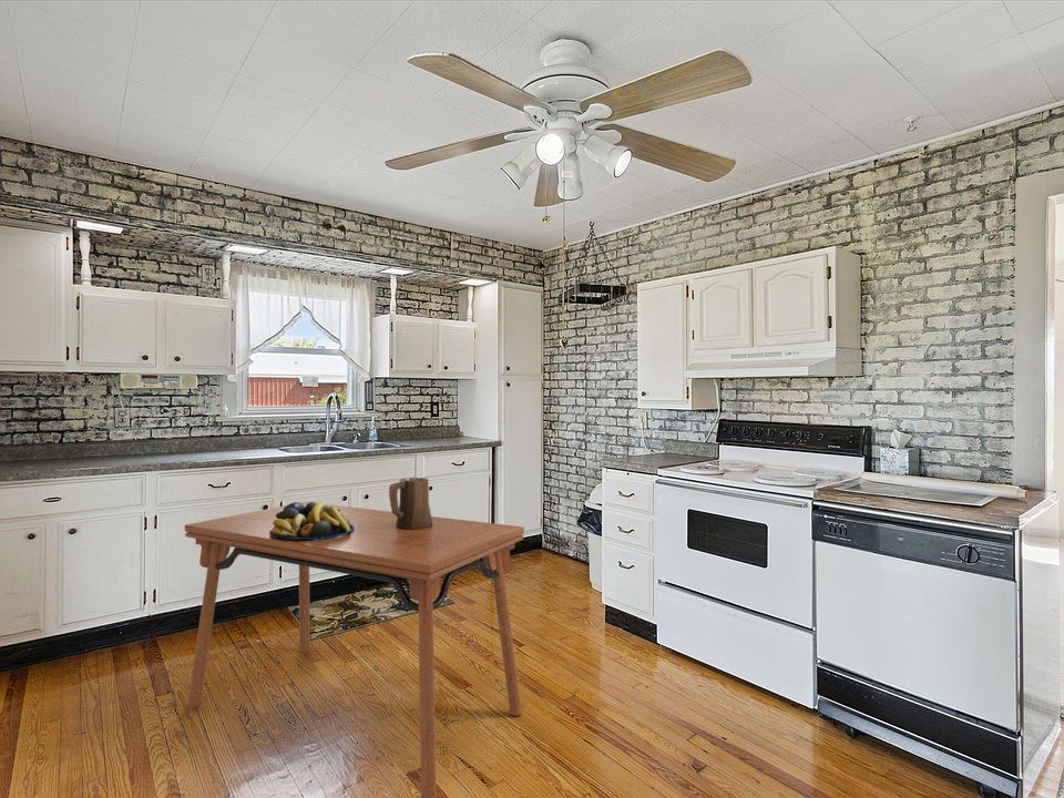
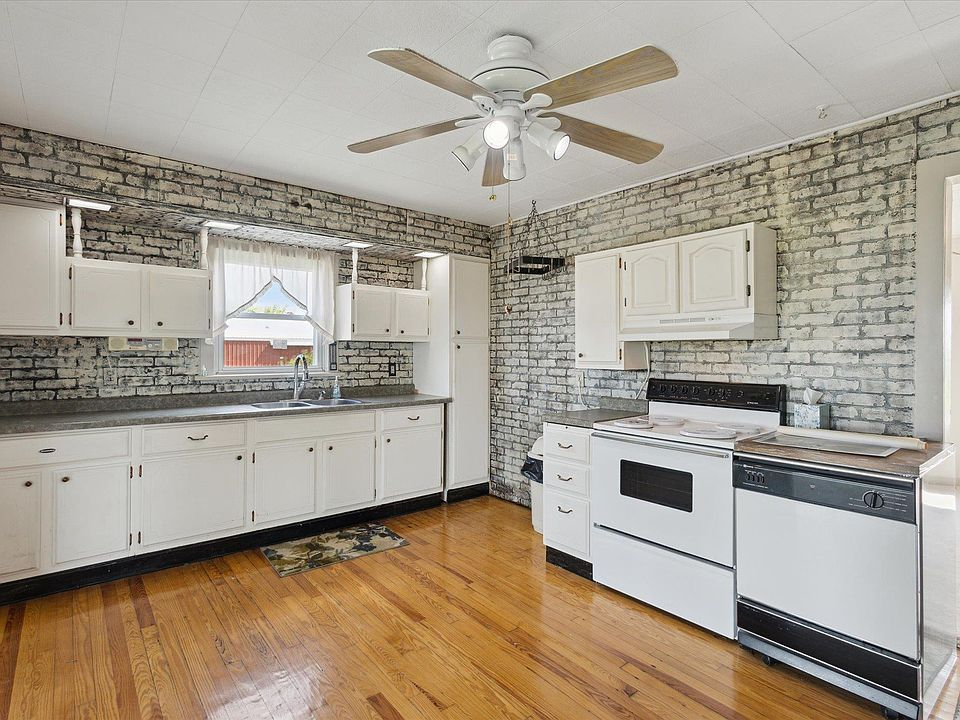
- pitcher (409, 502)
- dining table (362, 576)
- fruit bowl (313, 516)
